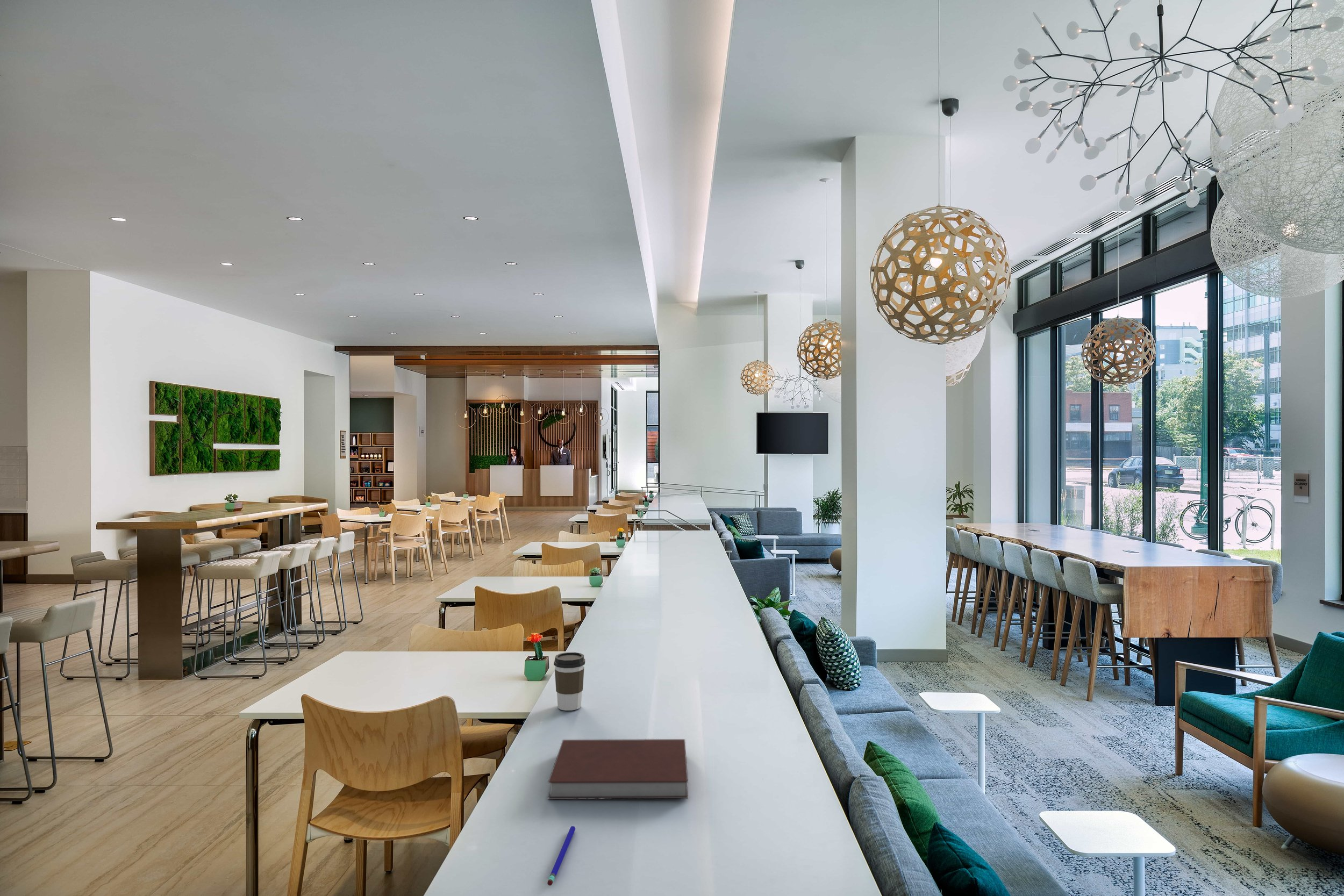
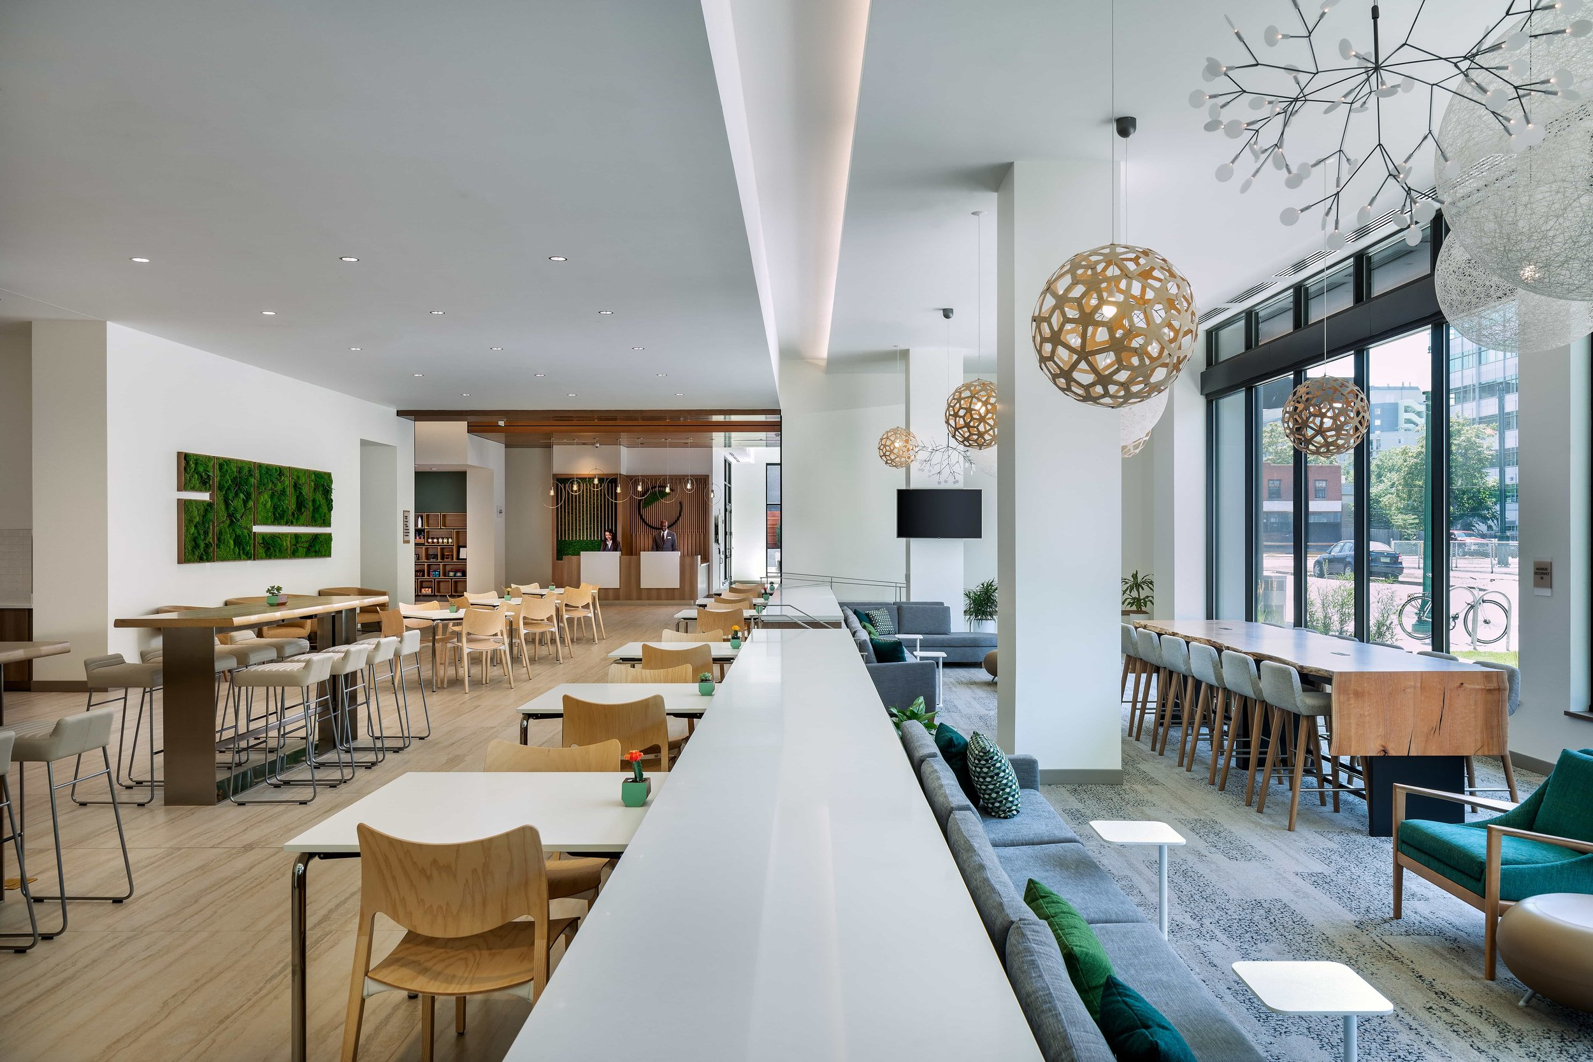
- coffee cup (569, 681)
- pen (562, 854)
- notebook (621, 766)
